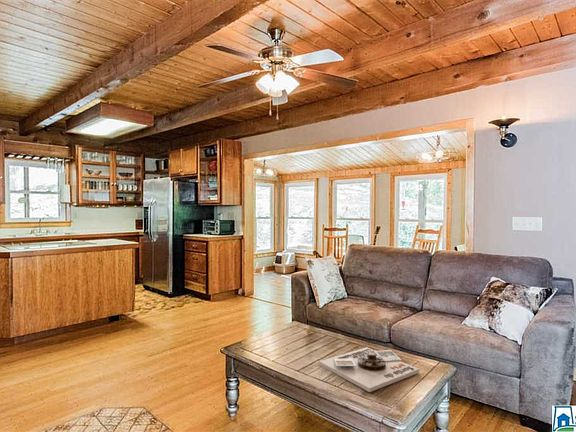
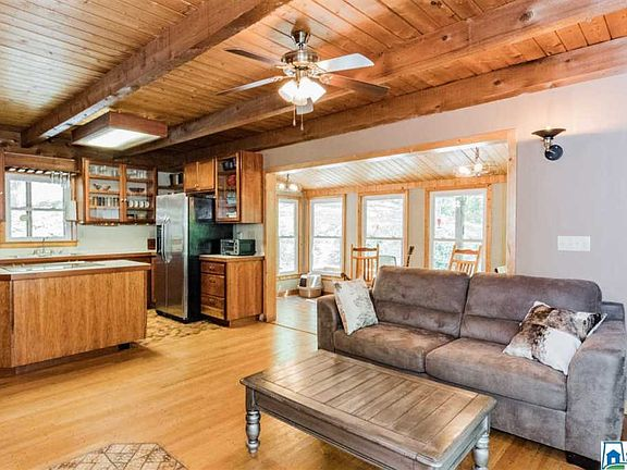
- board game (372, 359)
